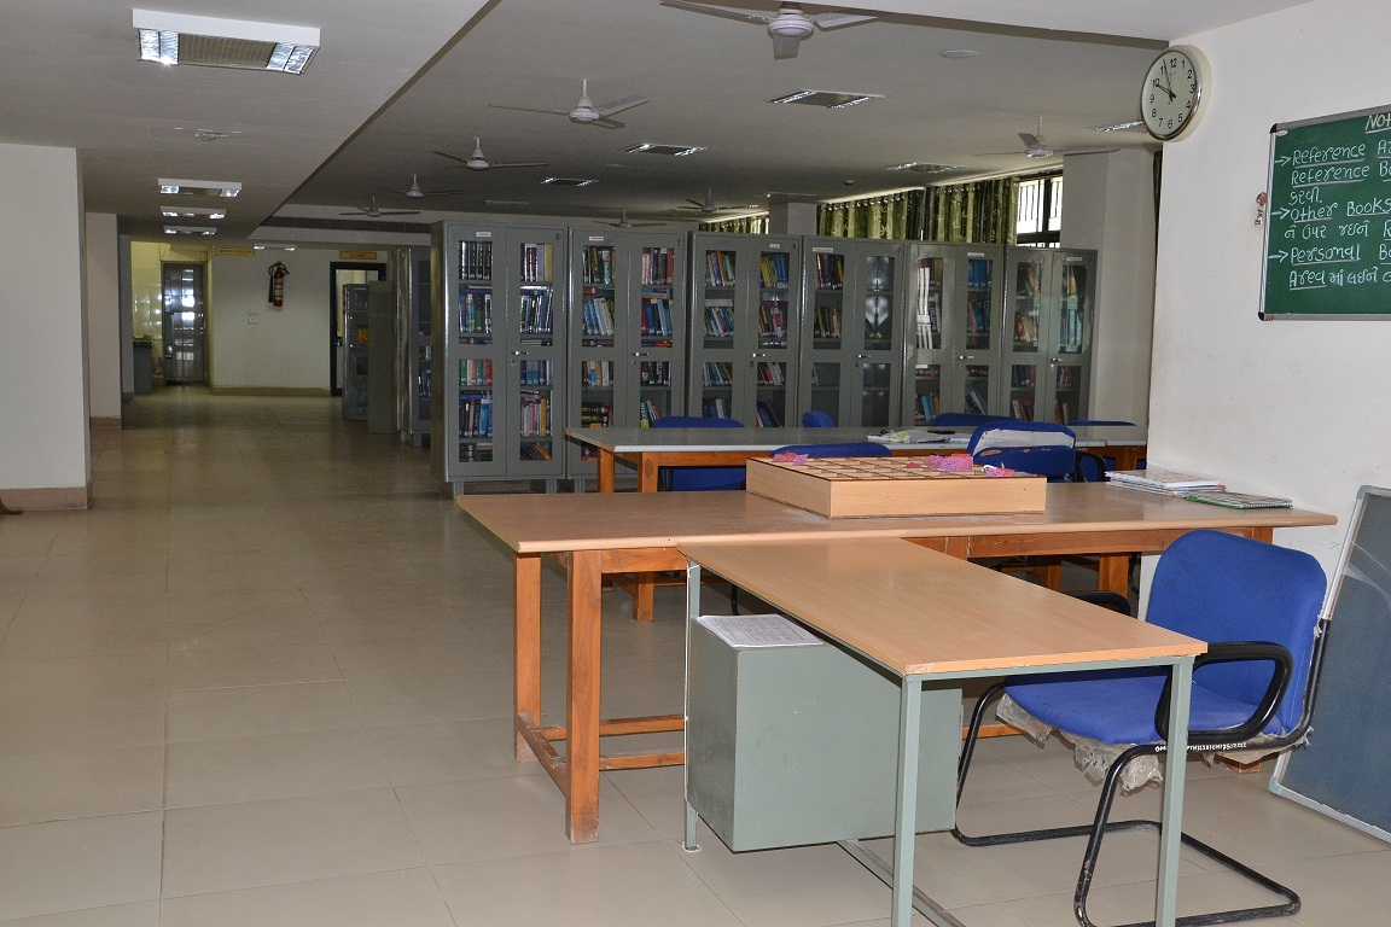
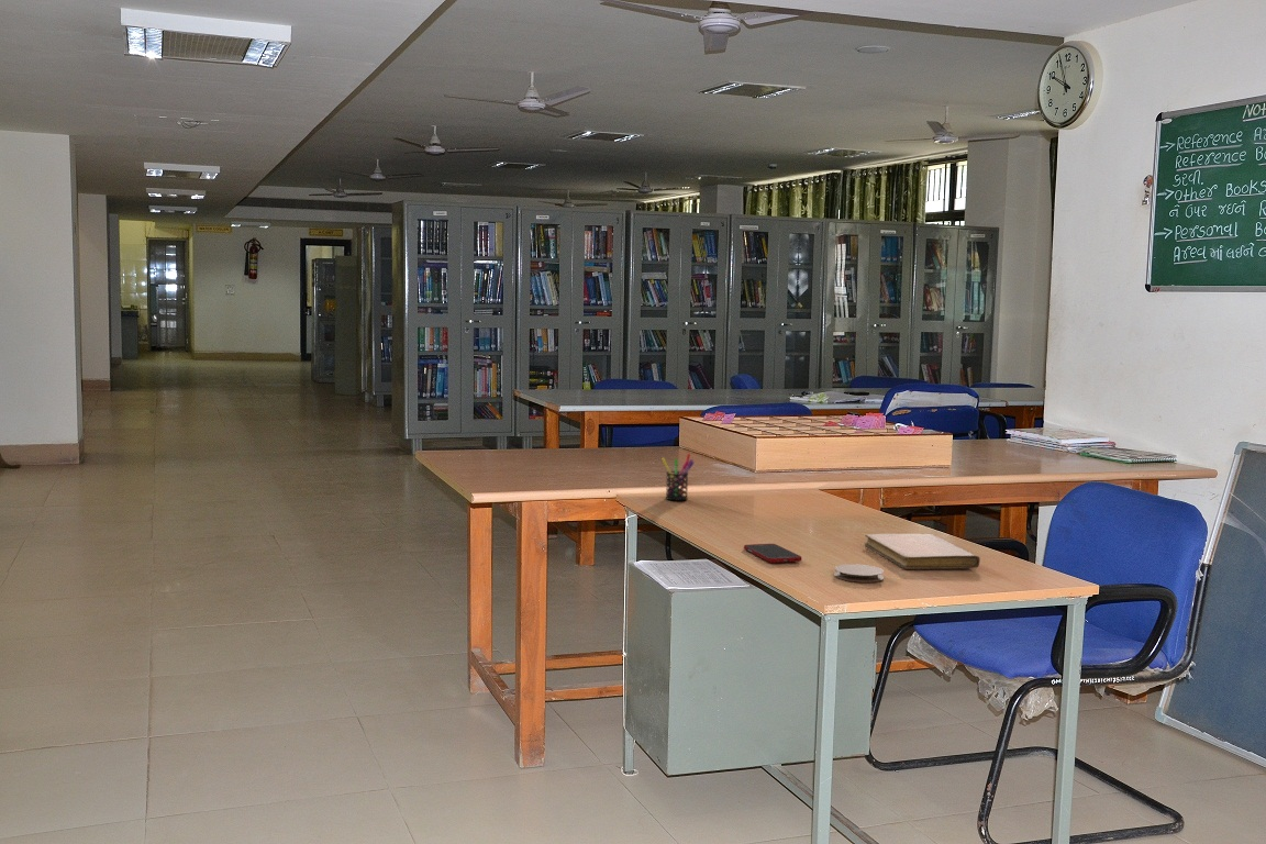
+ notebook (919, 549)
+ coaster (858, 573)
+ cell phone (771, 553)
+ pen holder (678, 476)
